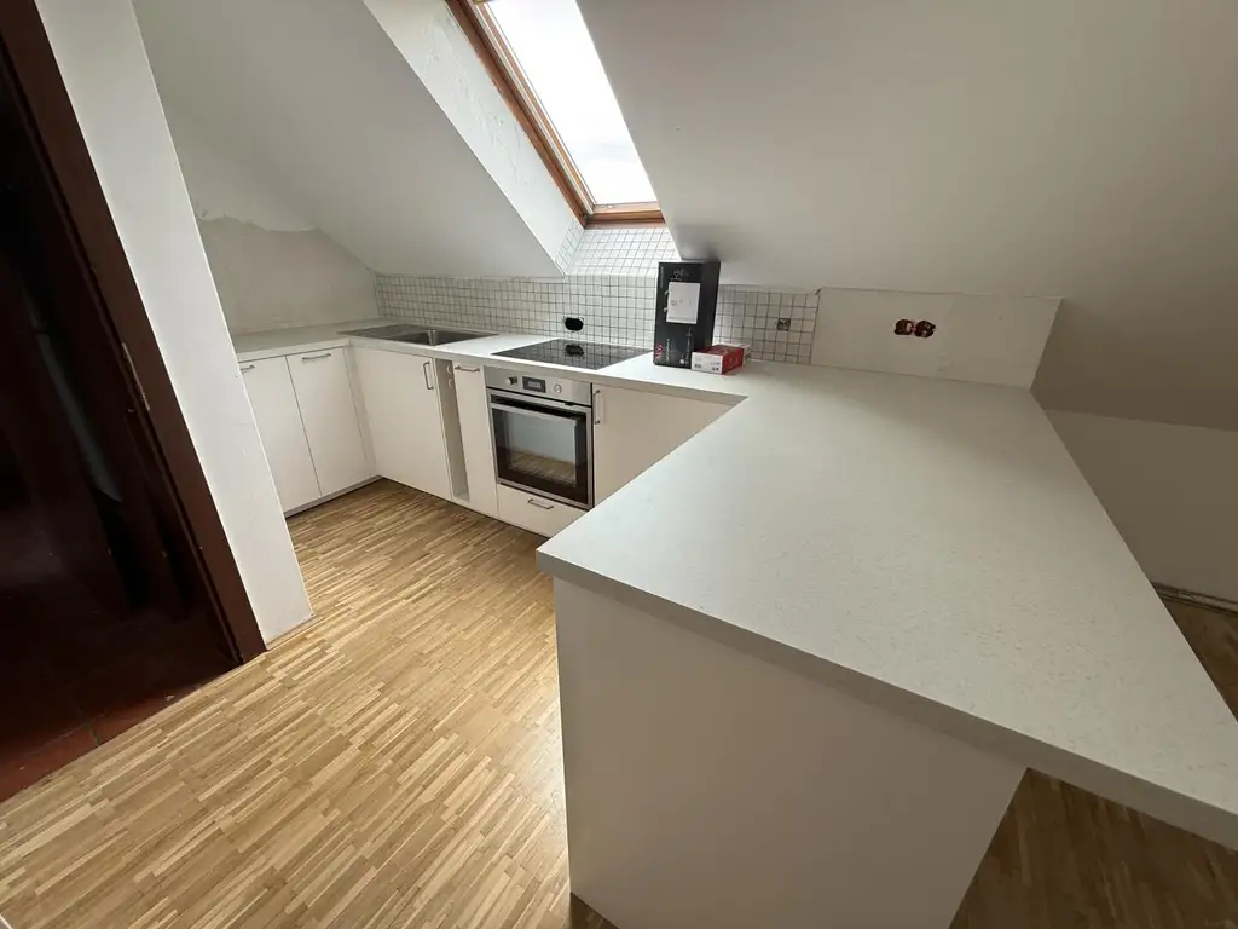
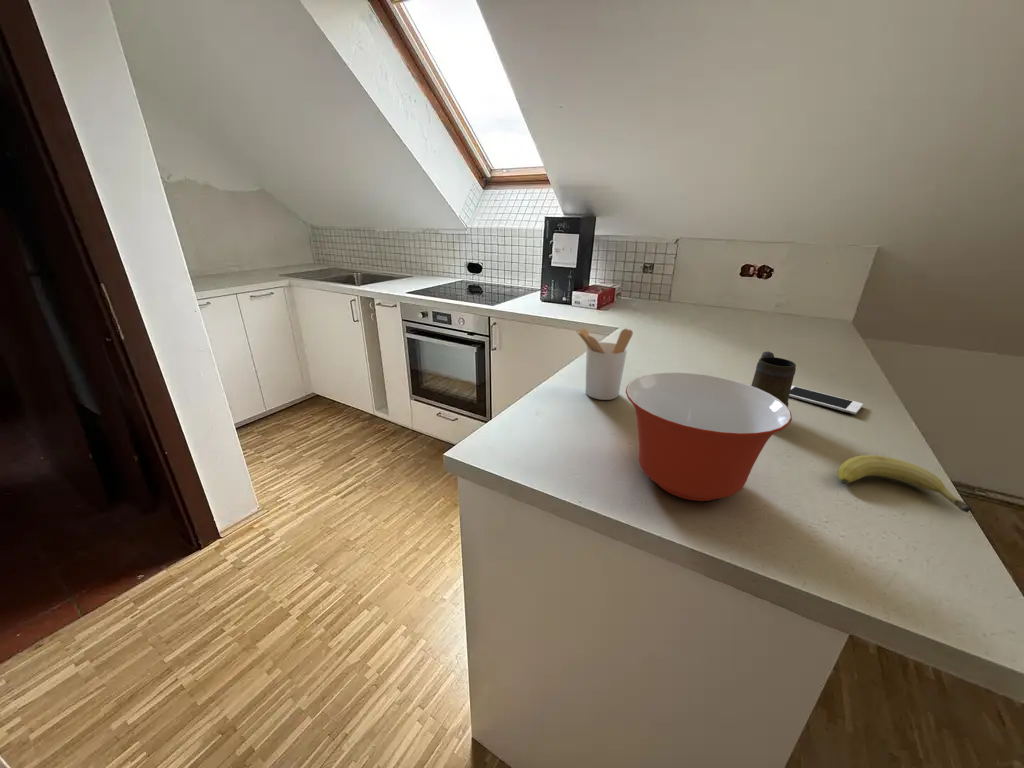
+ mug (767, 386)
+ mixing bowl (695, 440)
+ fruit (895, 476)
+ utensil holder (598, 361)
+ cell phone (820, 398)
